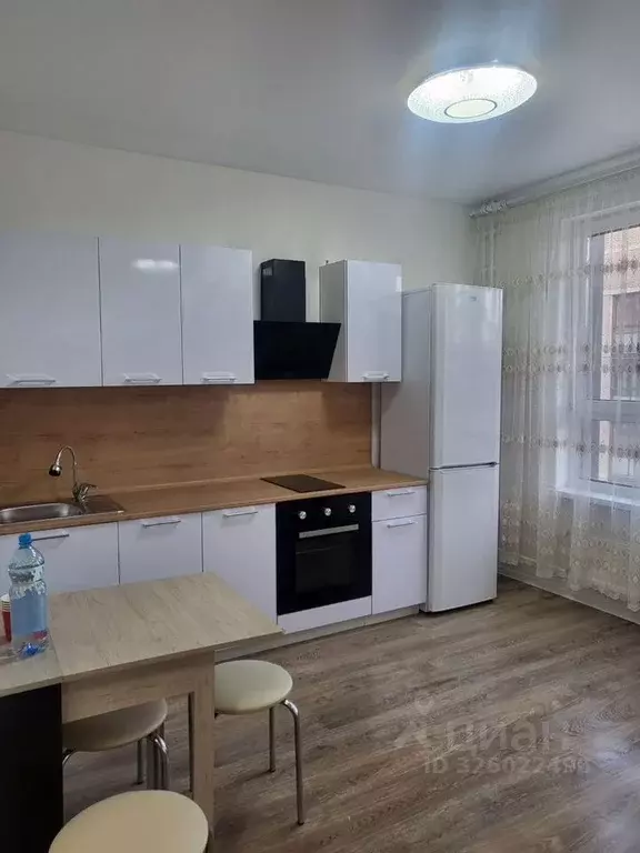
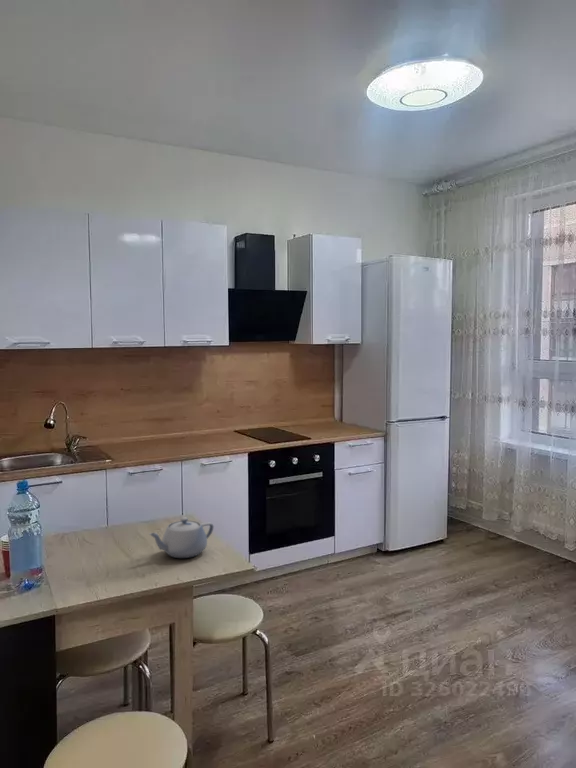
+ teapot (183, 536)
